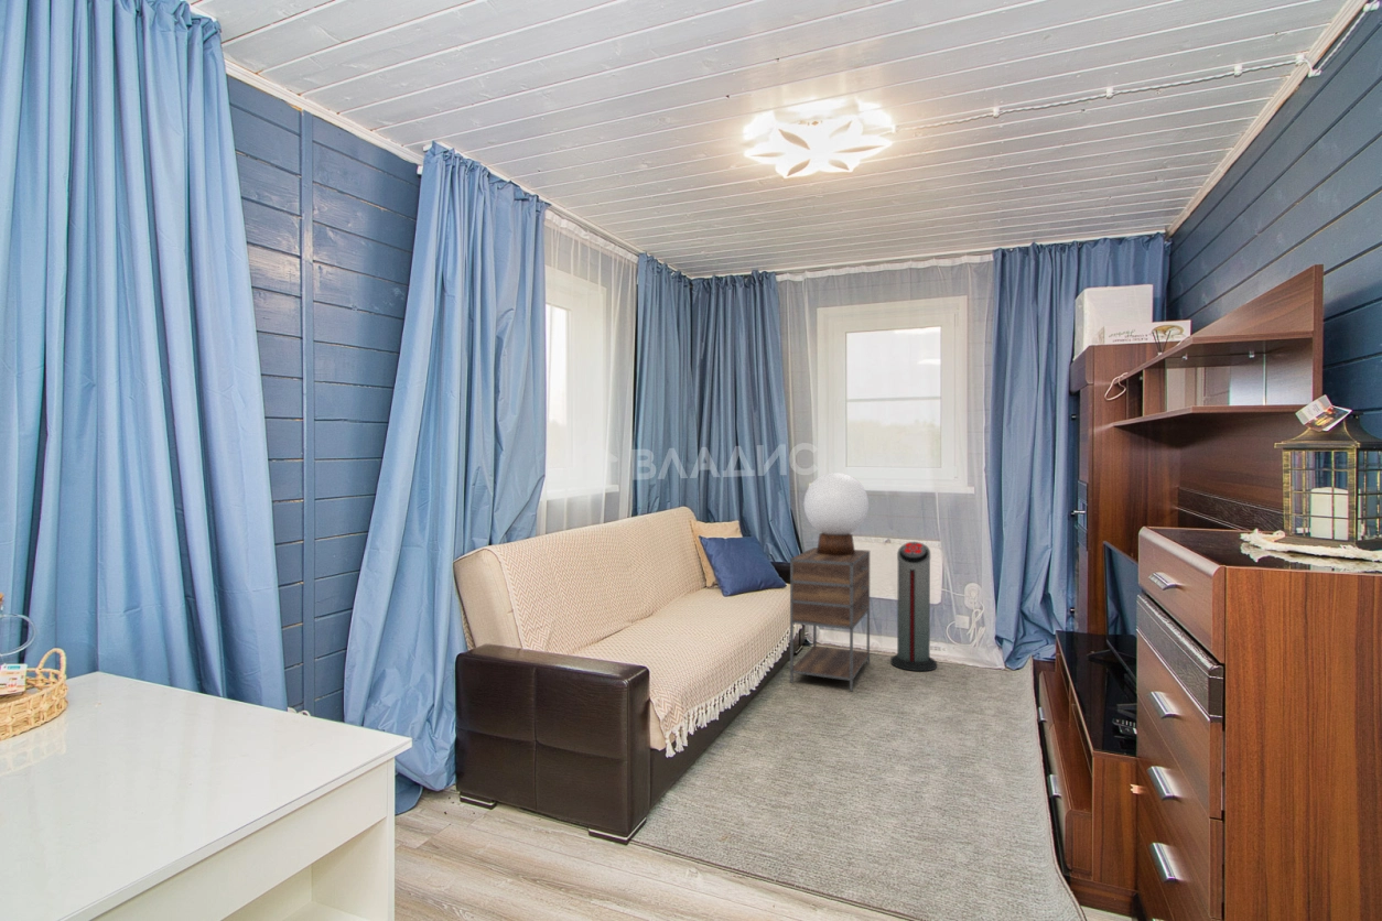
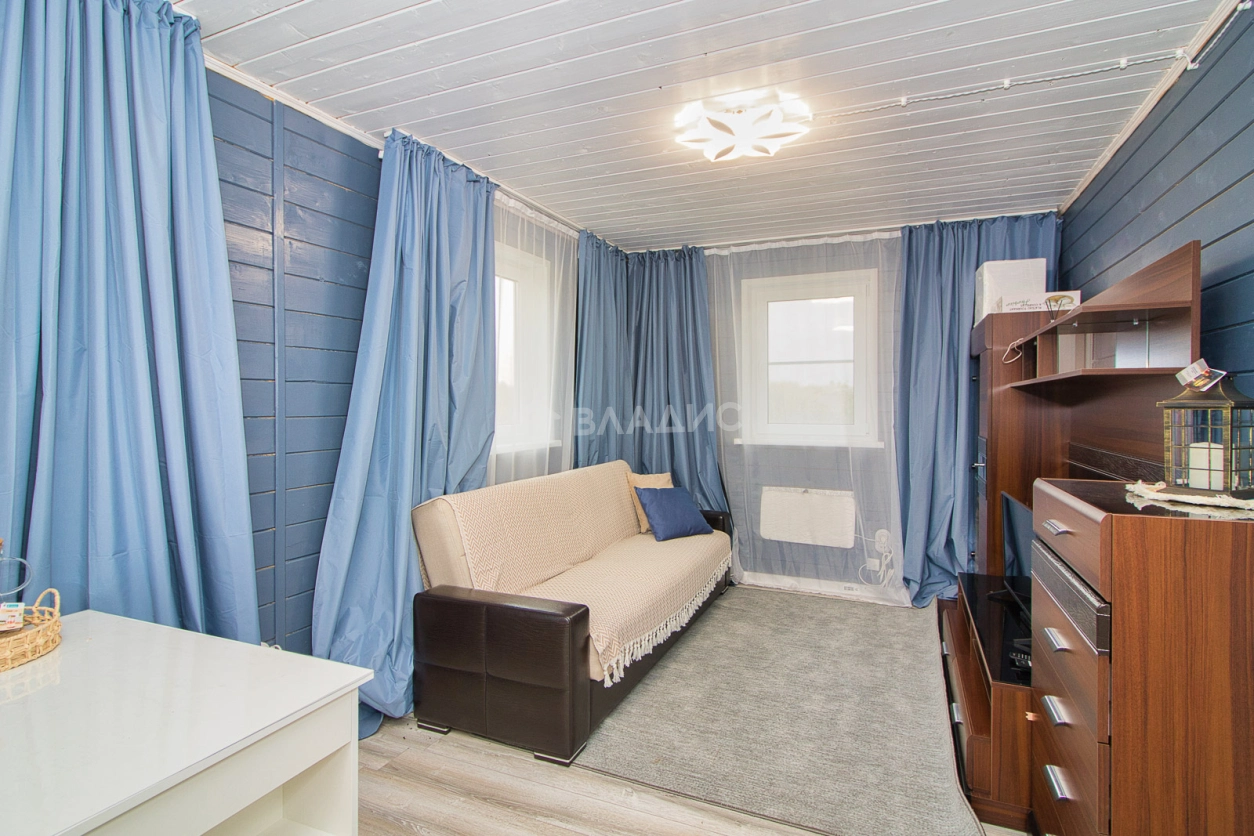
- table lamp (835, 512)
- air purifier (914, 603)
- nightstand (834, 614)
